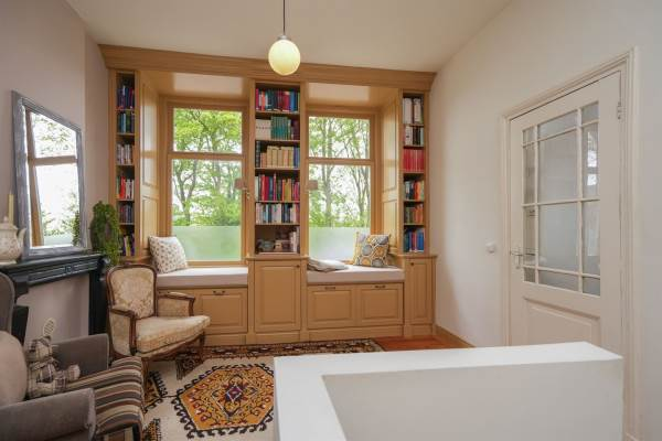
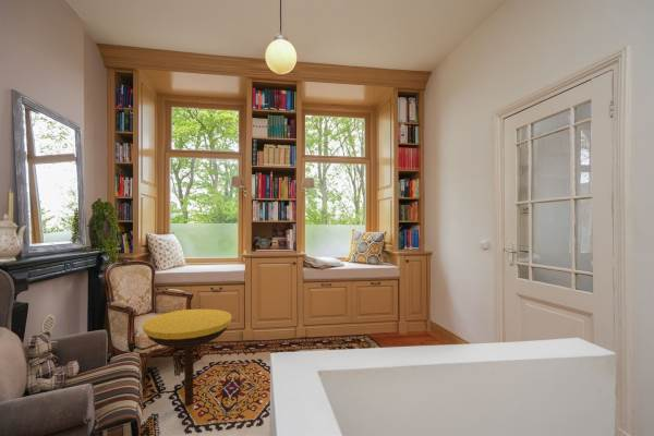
+ side table (189, 360)
